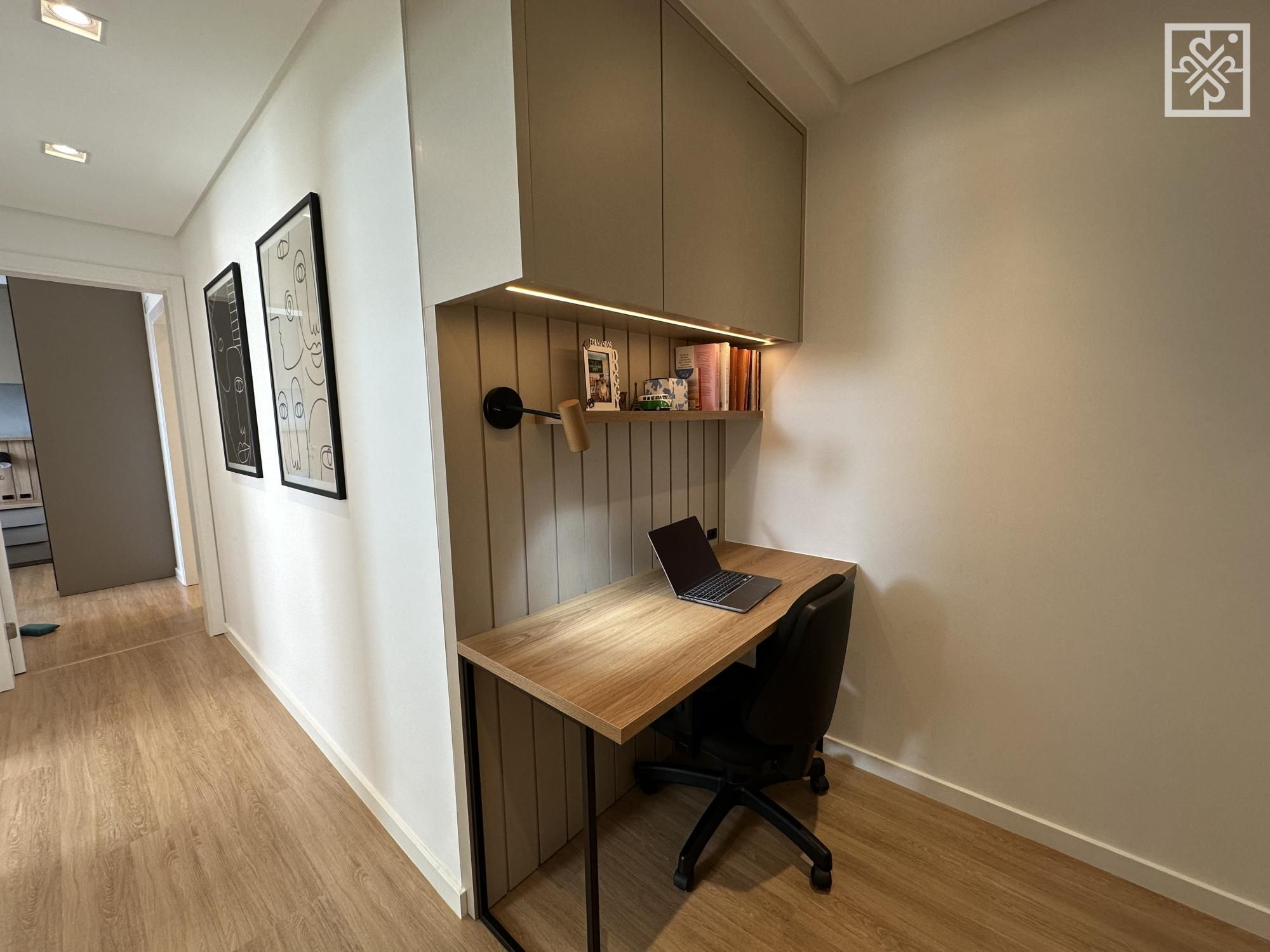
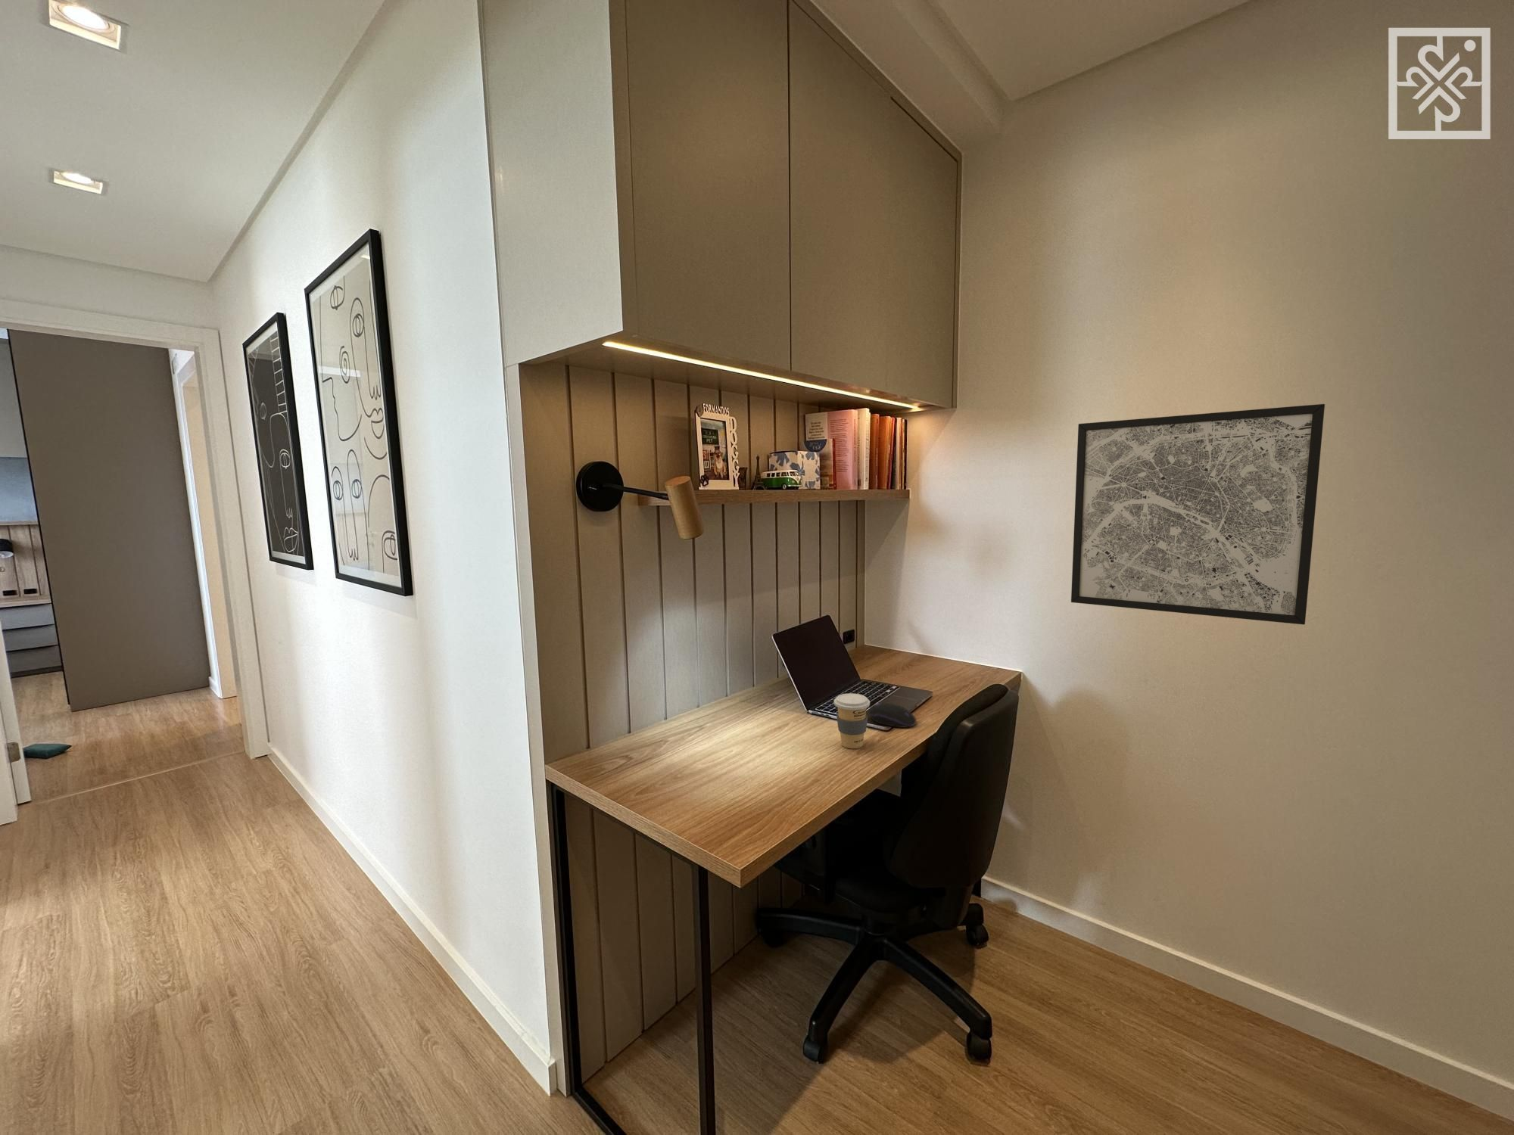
+ computer mouse (892, 713)
+ wall art (1183, 515)
+ coffee cup (851, 721)
